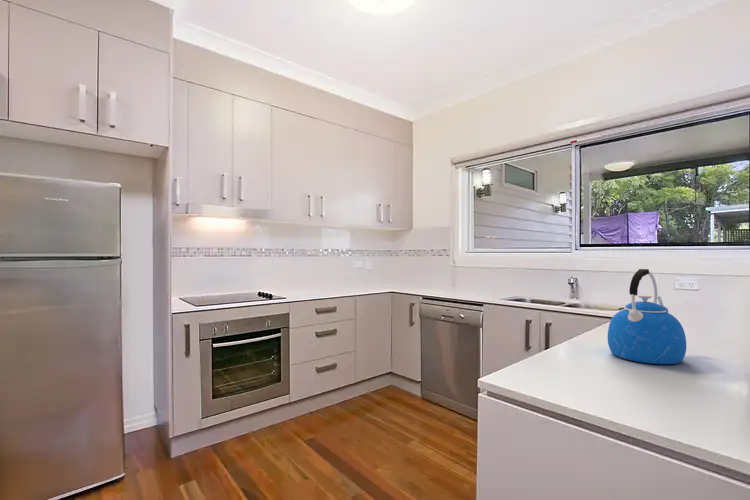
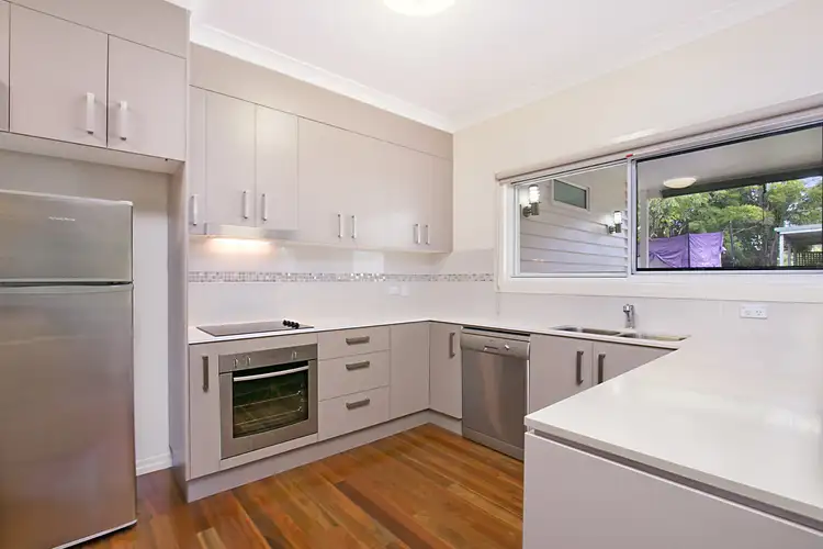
- kettle (648, 311)
